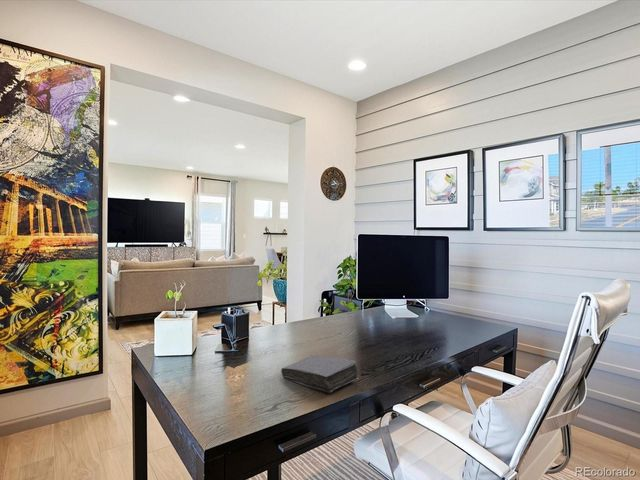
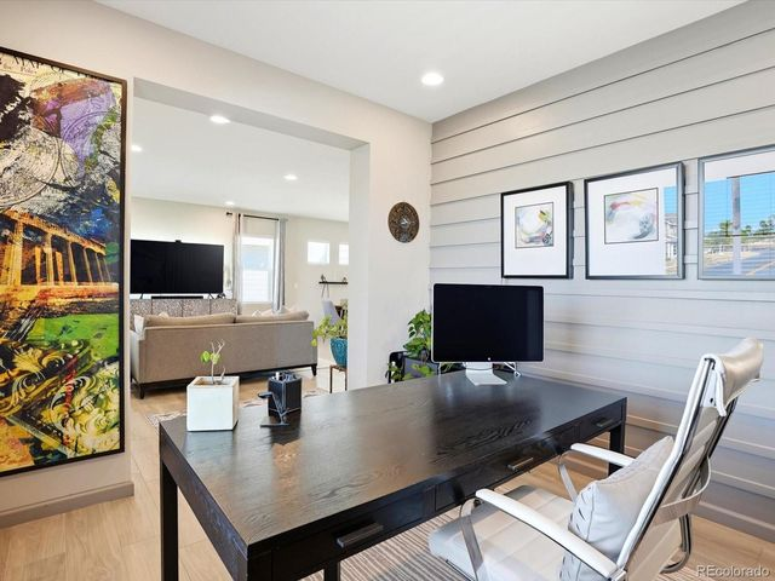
- book (319, 369)
